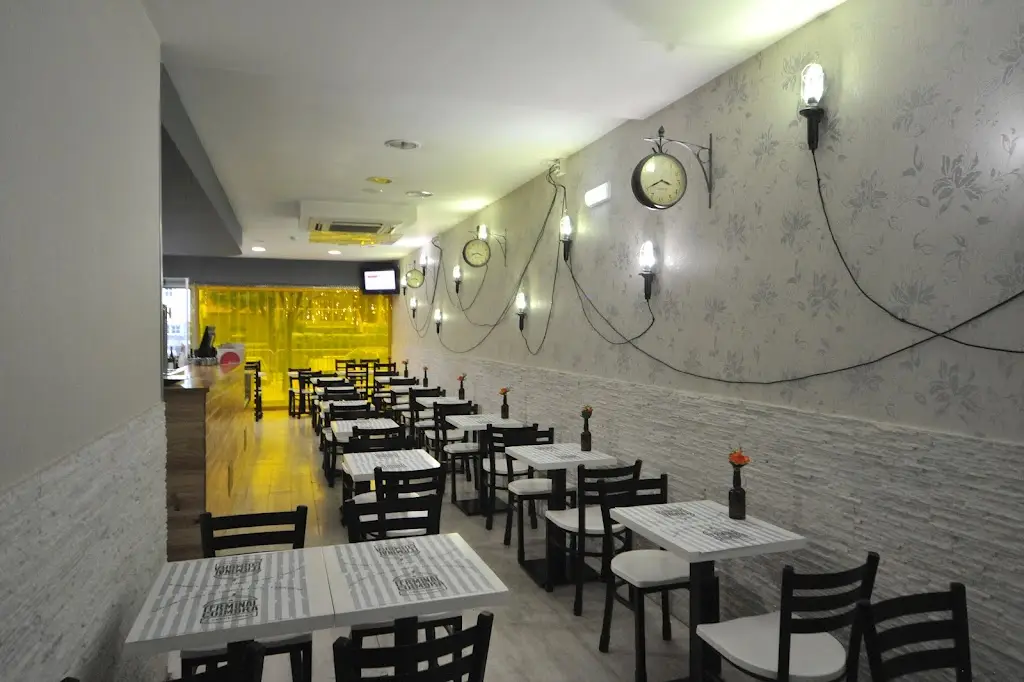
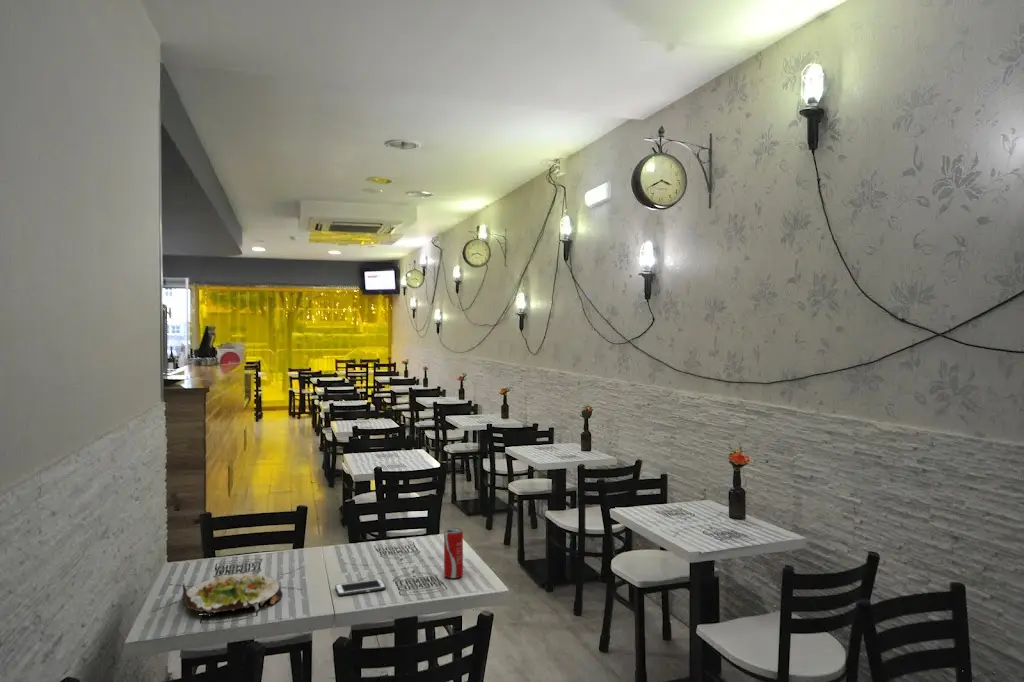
+ beverage can (453, 553)
+ cell phone (360, 587)
+ salad plate (233, 589)
